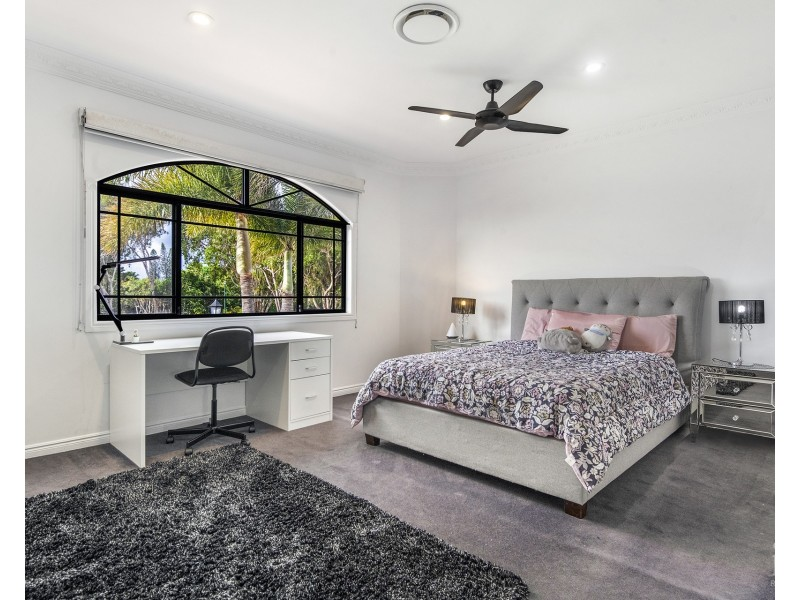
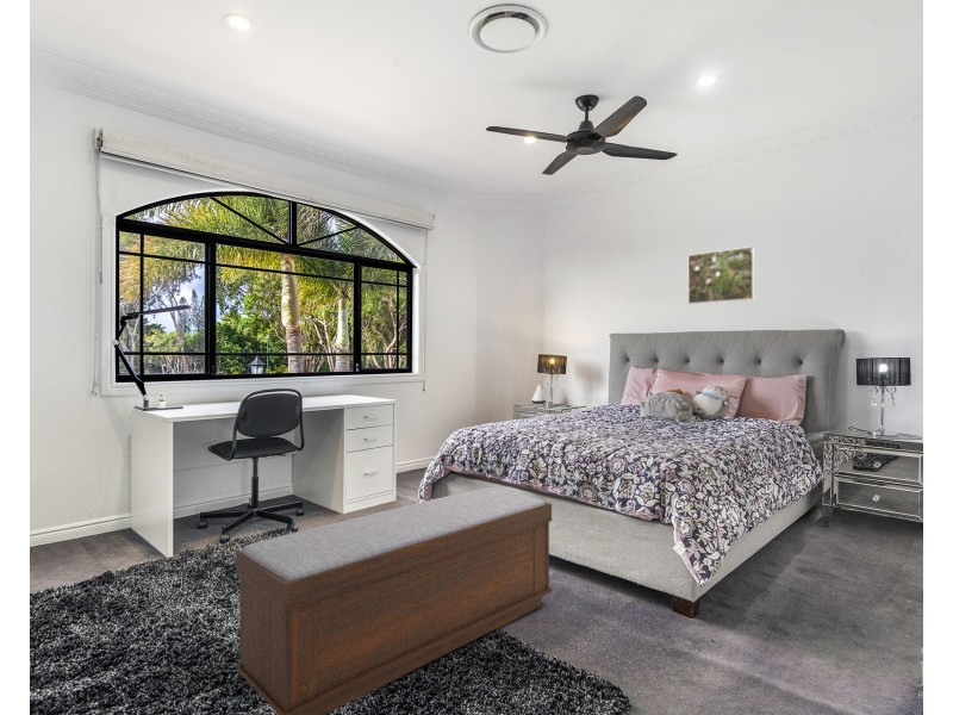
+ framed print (720, 275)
+ bench (415, 577)
